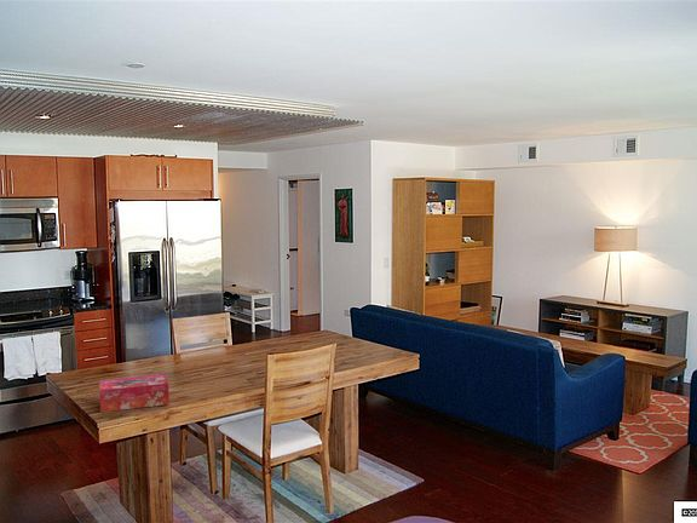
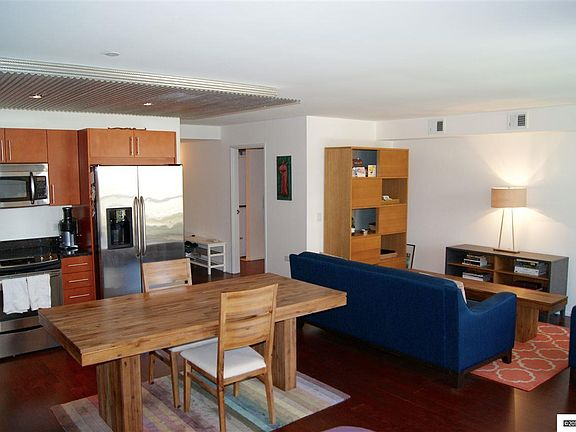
- tissue box (134, 392)
